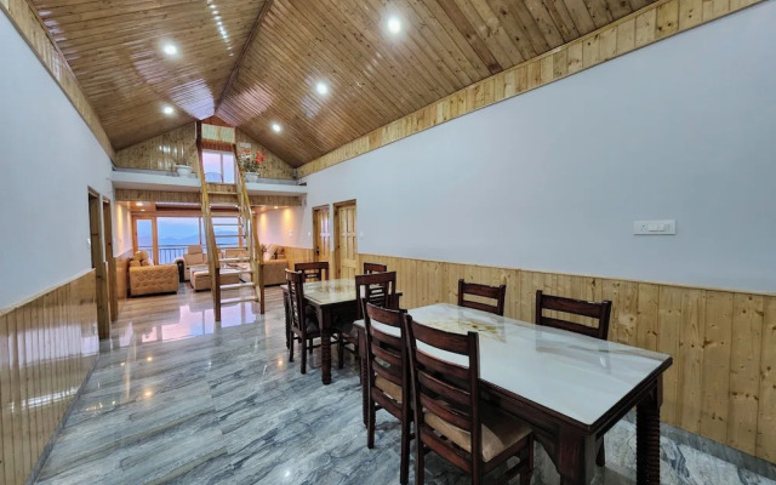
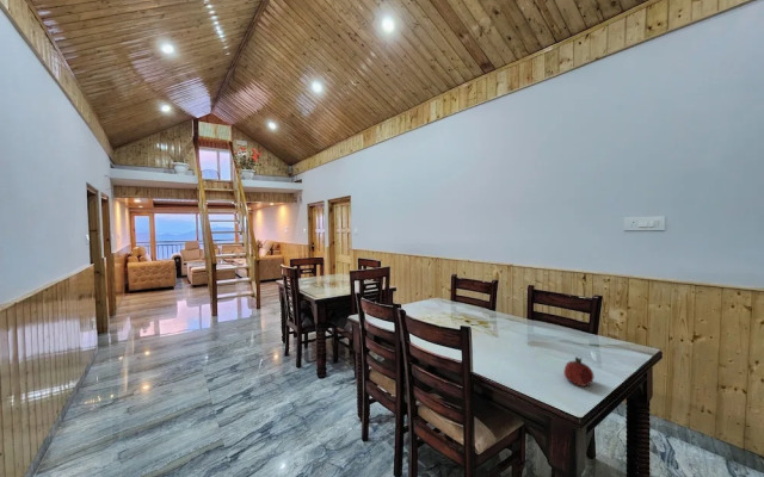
+ fruit (578, 368)
